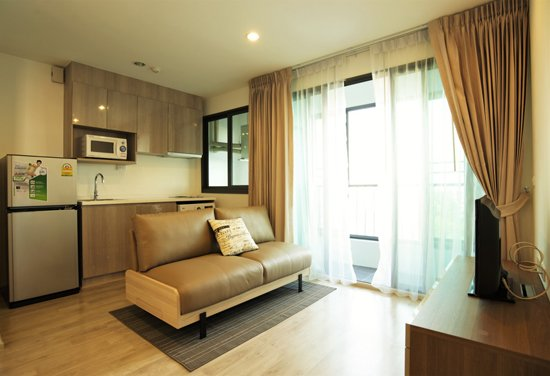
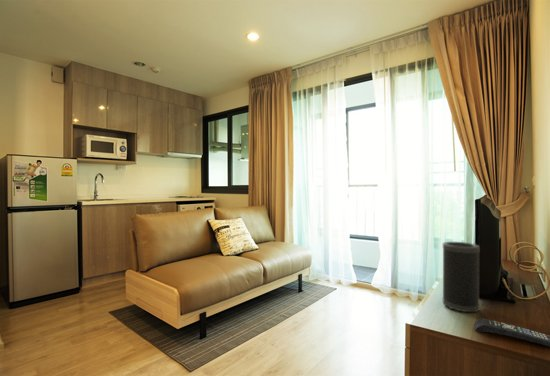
+ speaker (460, 275)
+ remote control (512, 331)
